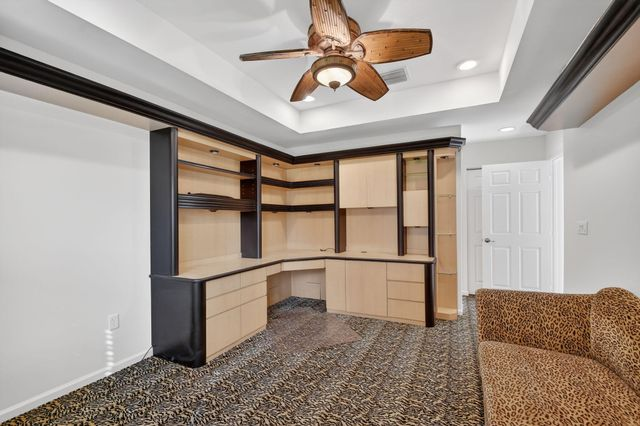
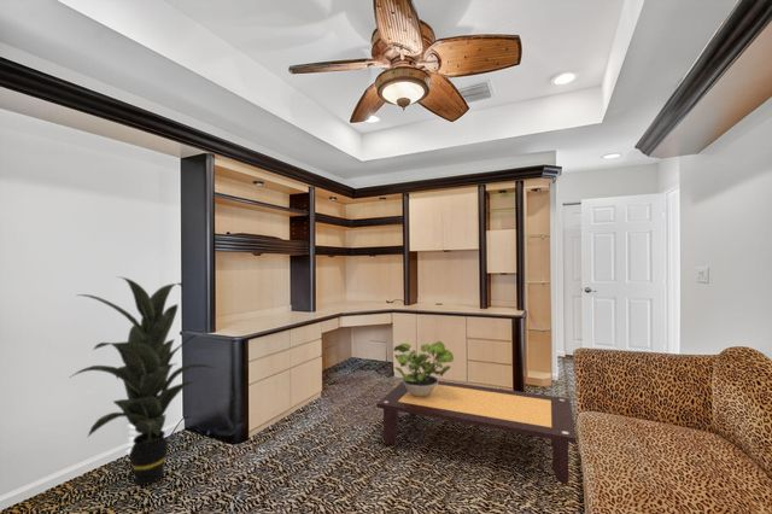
+ coffee table (474, 421)
+ indoor plant (139, 378)
+ potted plant (422, 367)
